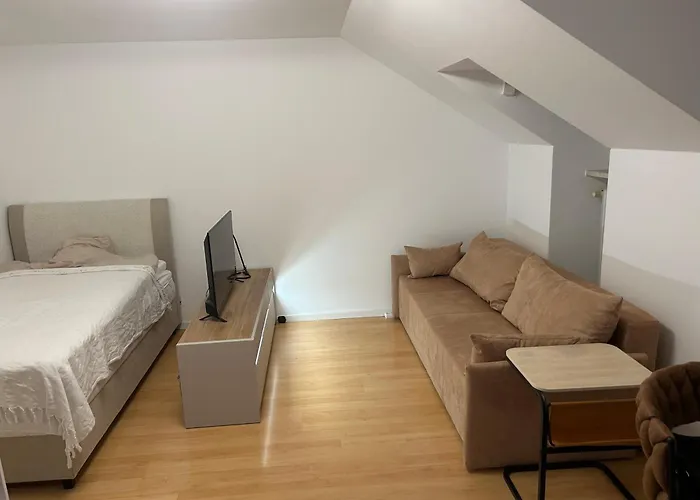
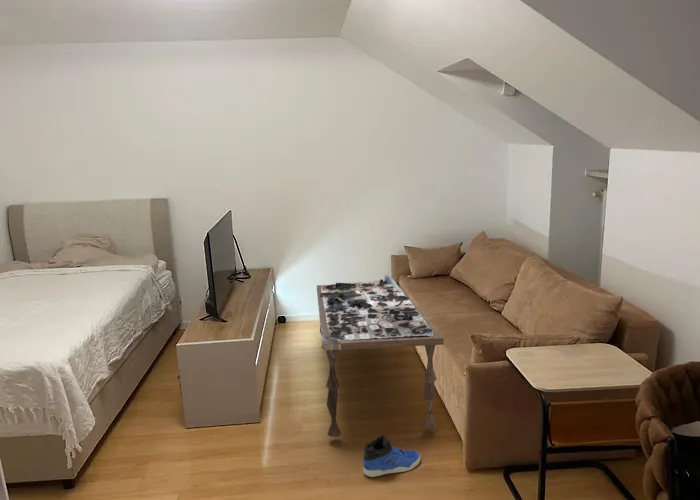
+ sneaker (392, 451)
+ coffee table (368, 337)
